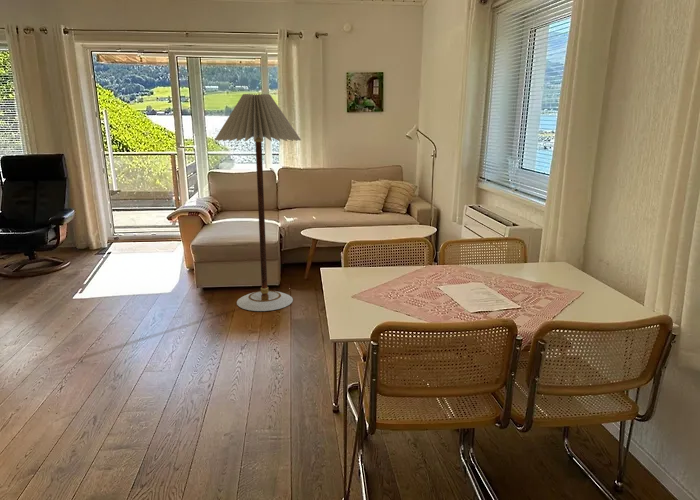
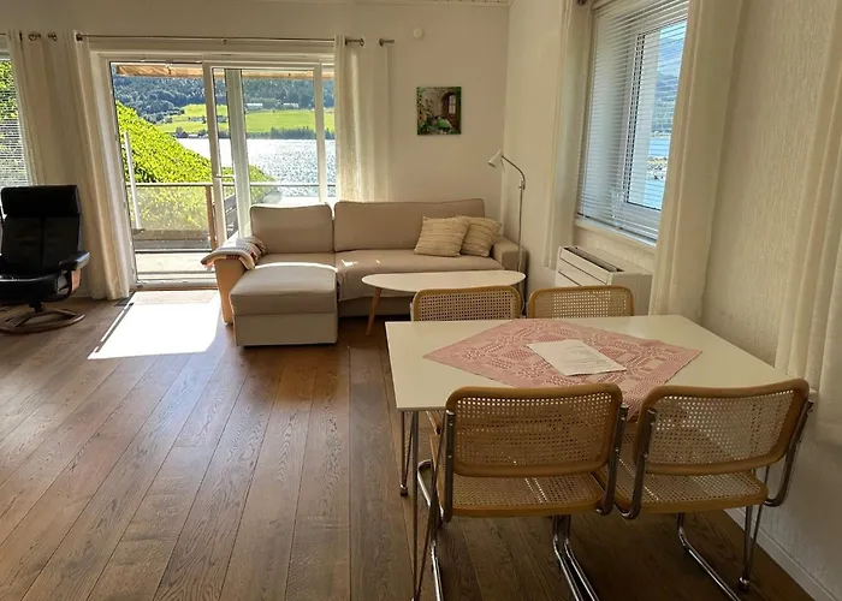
- floor lamp (261, 203)
